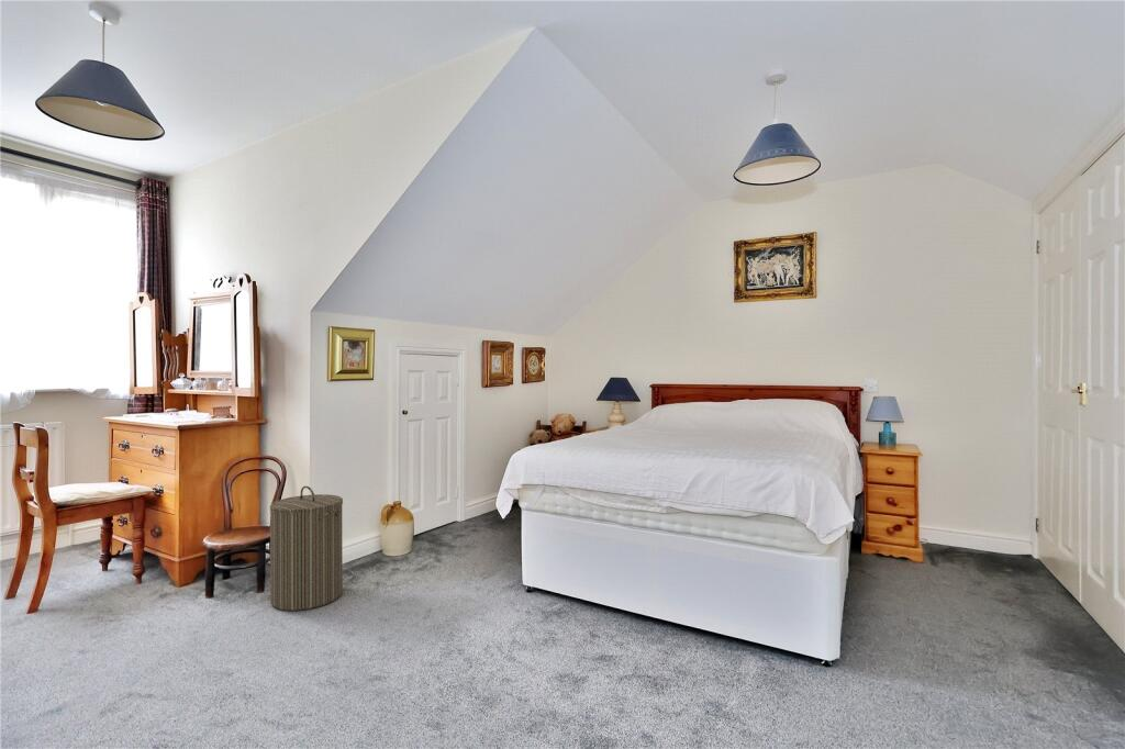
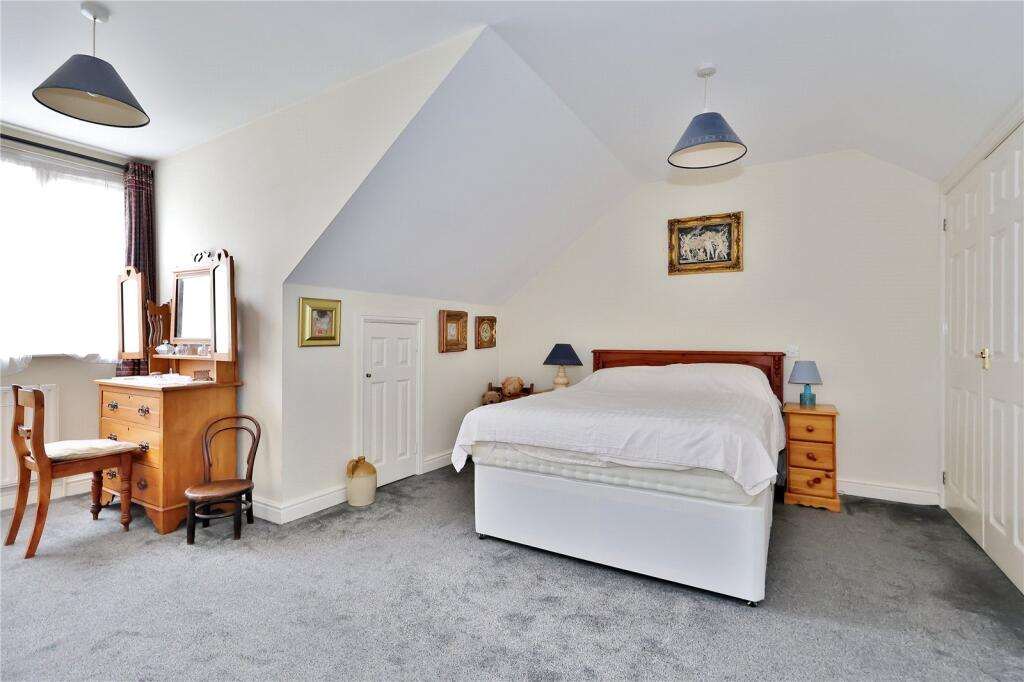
- laundry hamper (307, 541)
